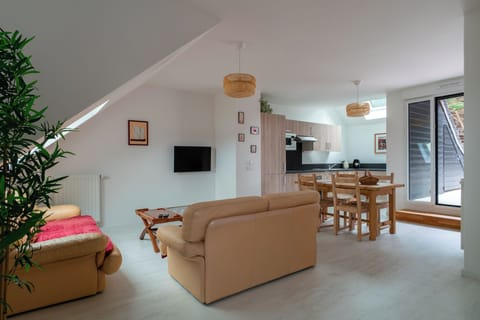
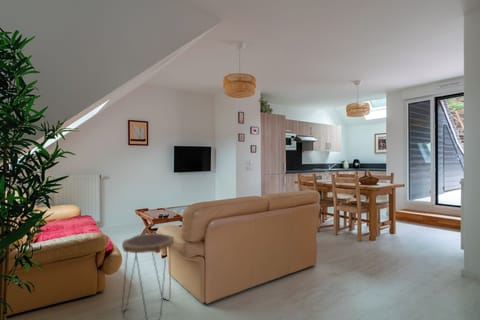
+ side table (156, 272)
